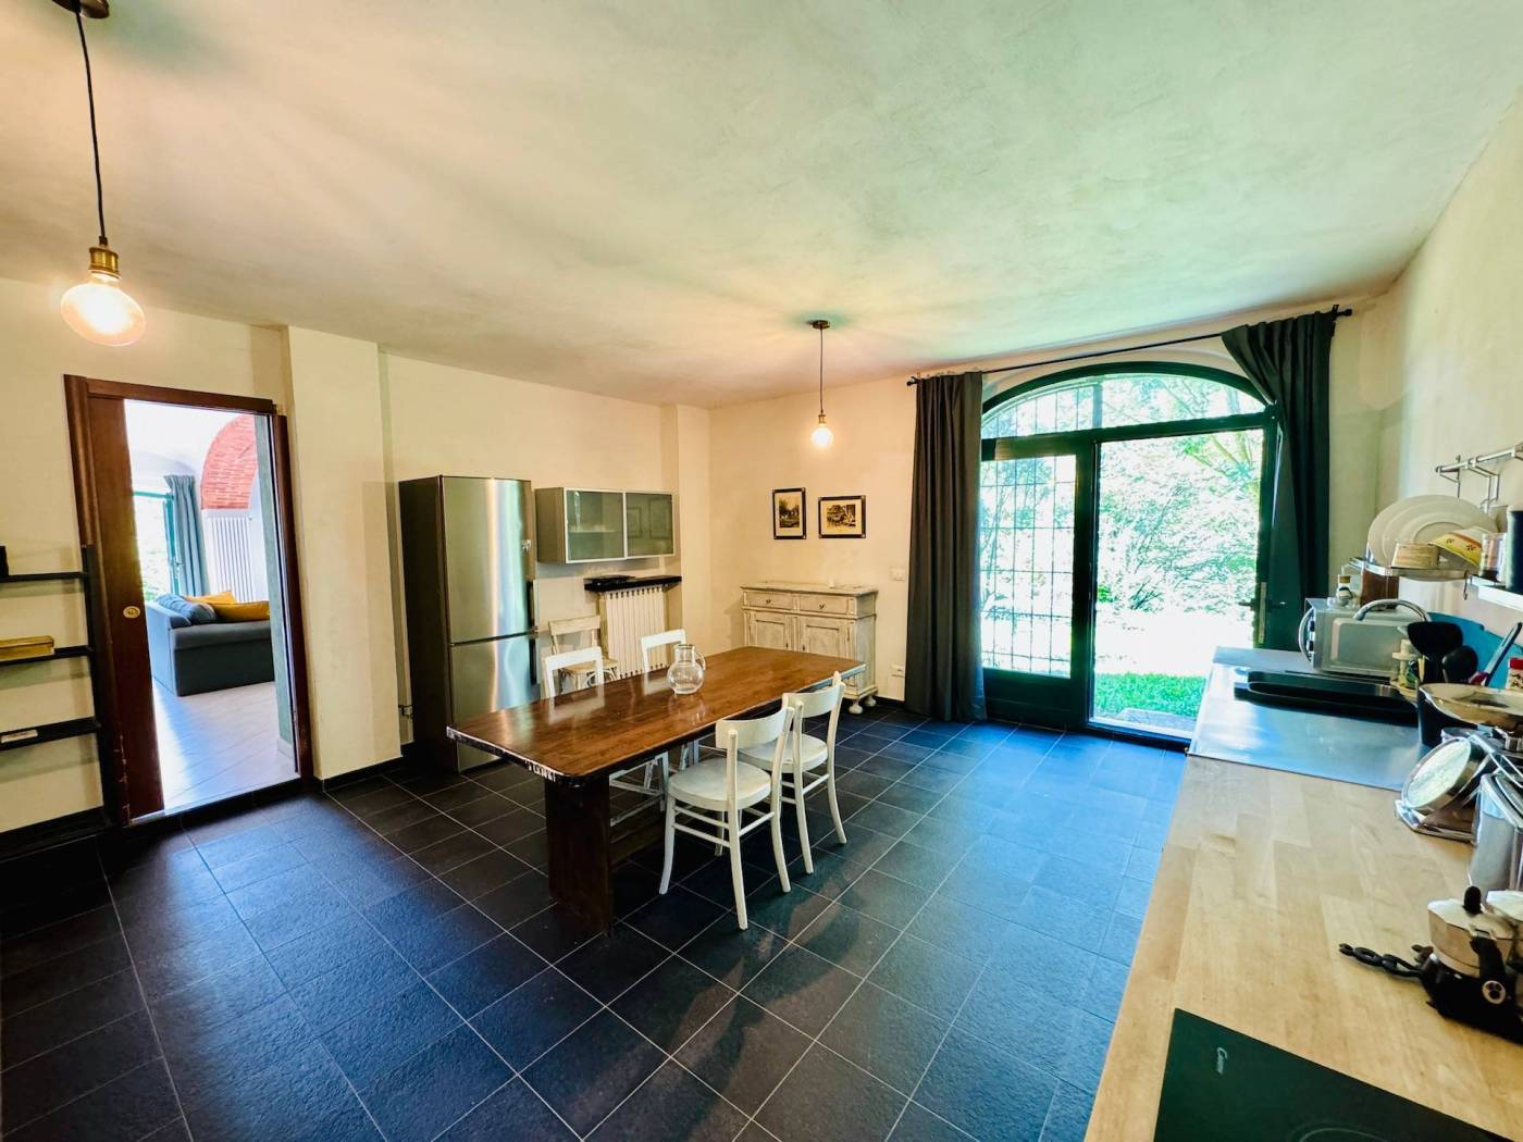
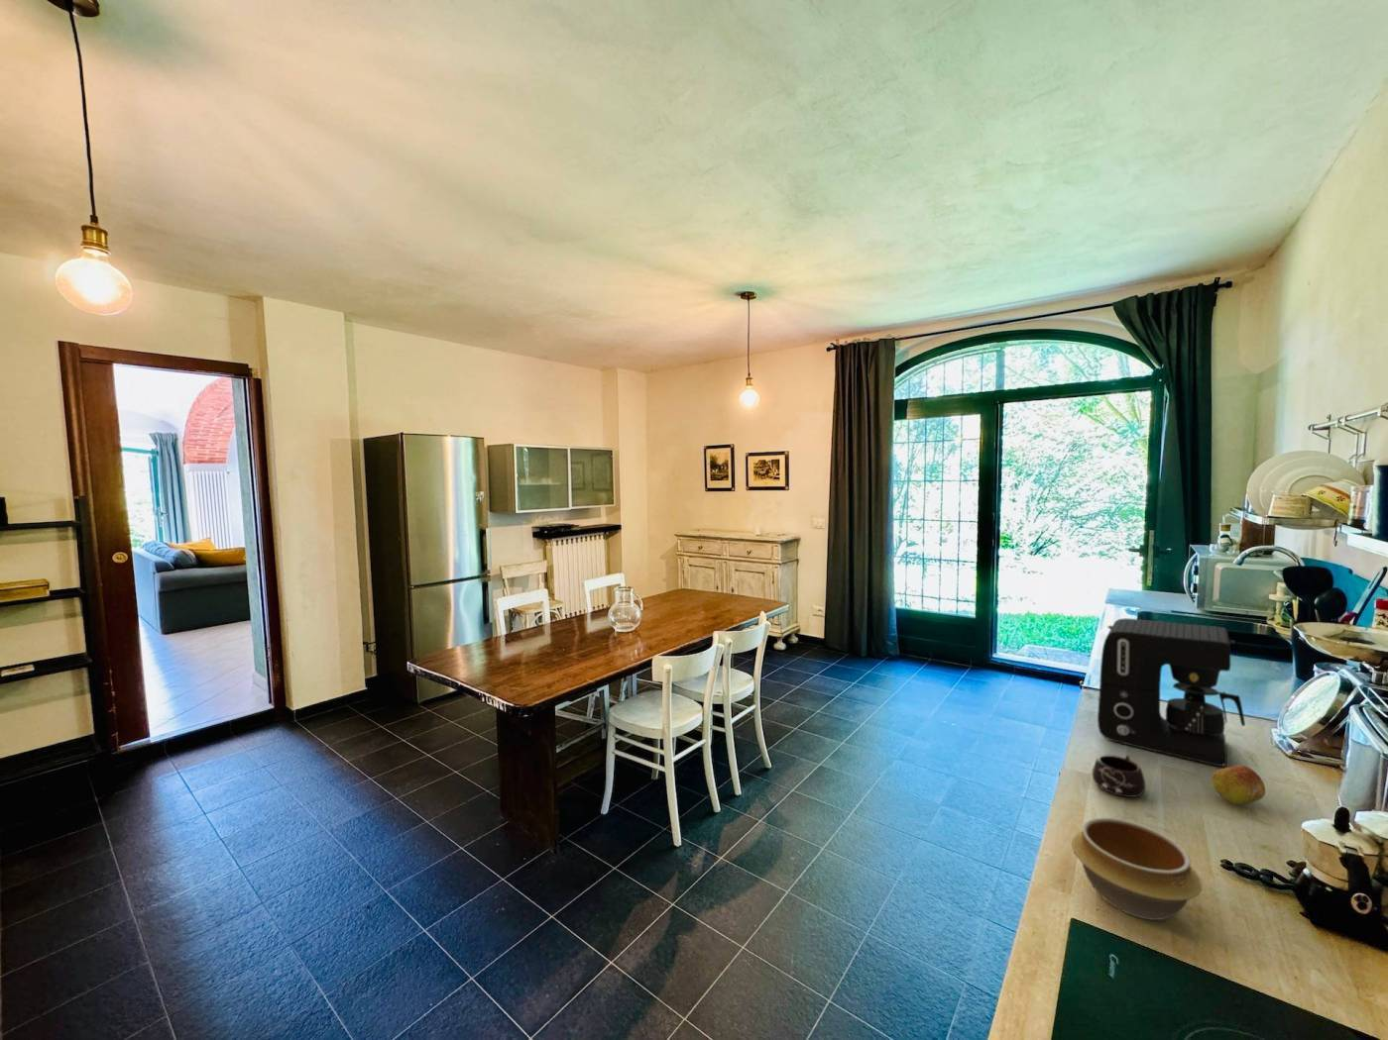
+ mug (1119, 773)
+ bowl (1132, 870)
+ coffee maker (1173, 685)
+ apple (1237, 783)
